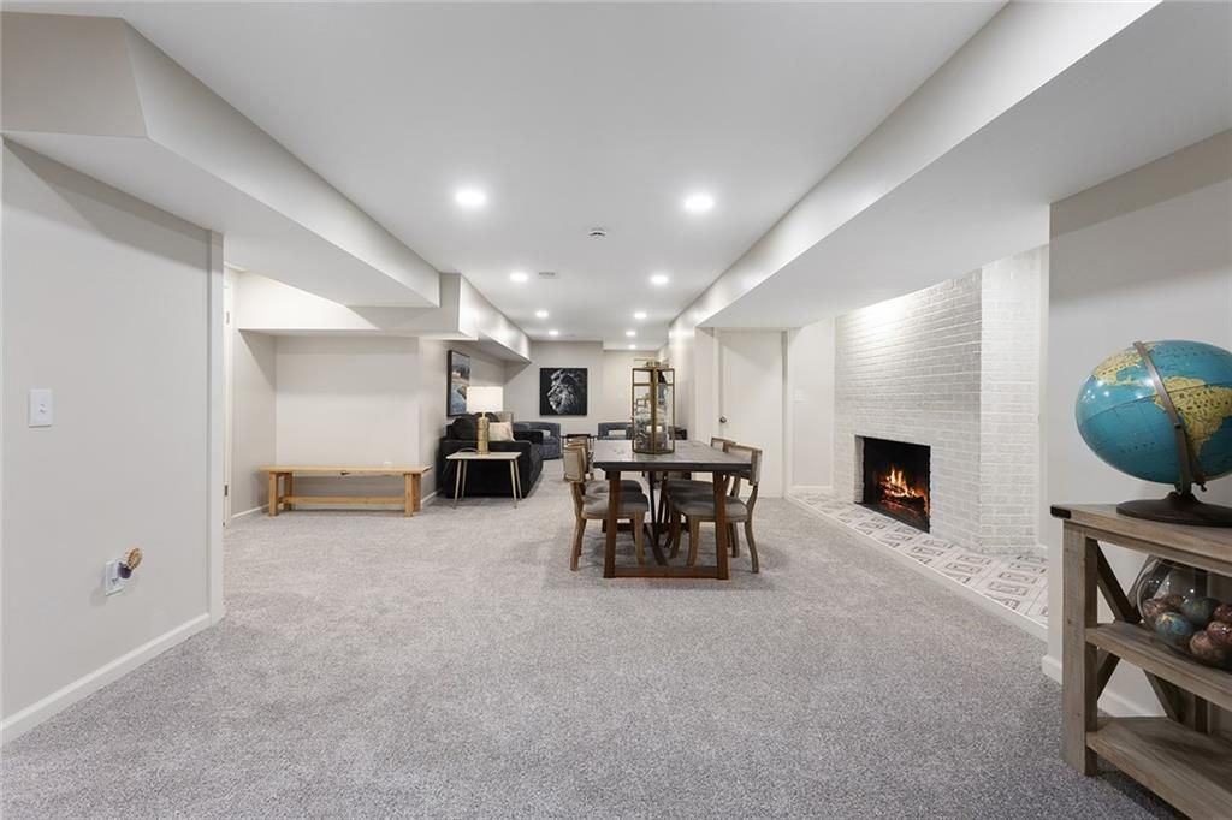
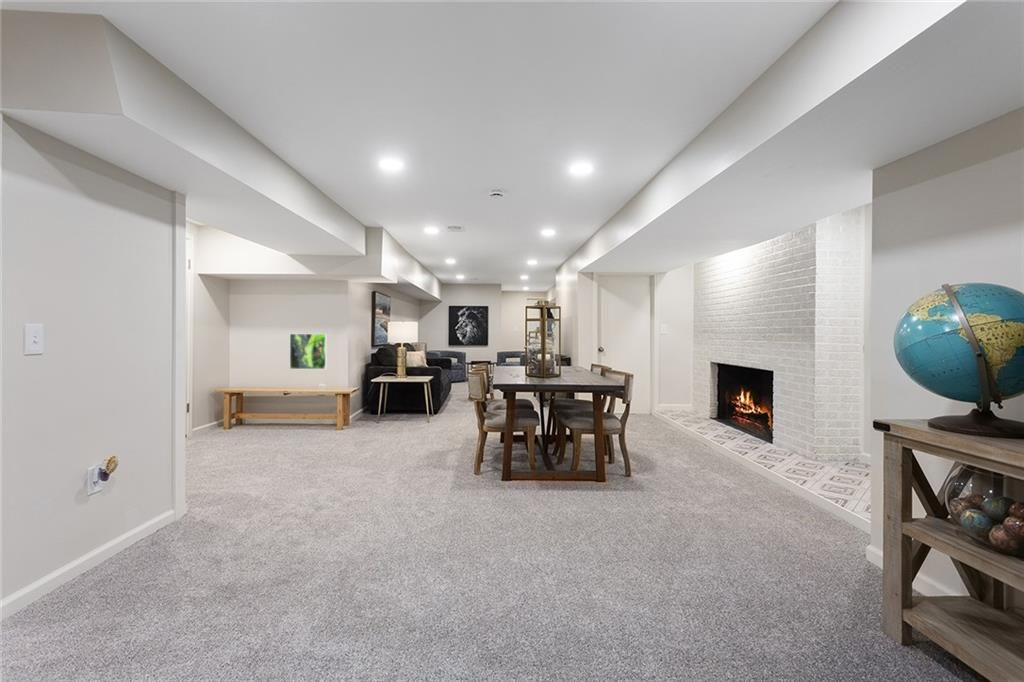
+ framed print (308, 351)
